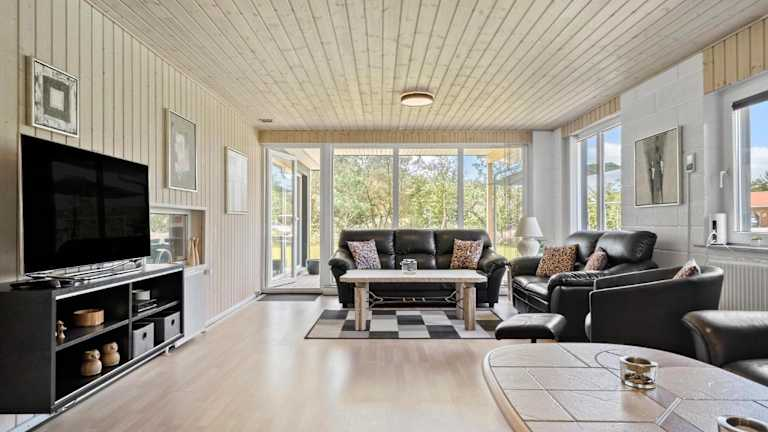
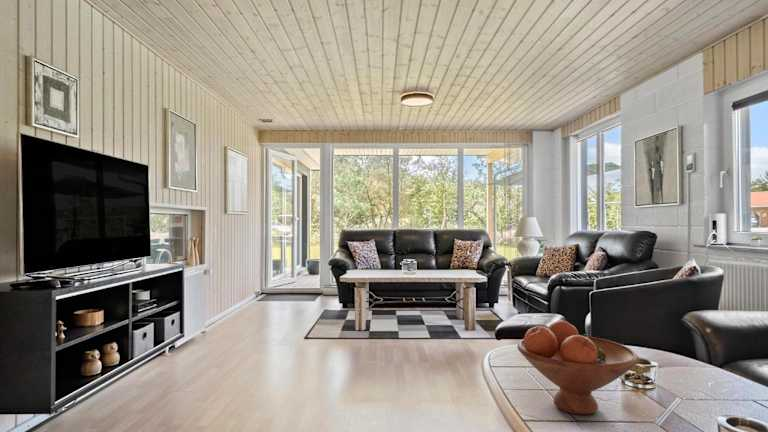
+ fruit bowl (575, 366)
